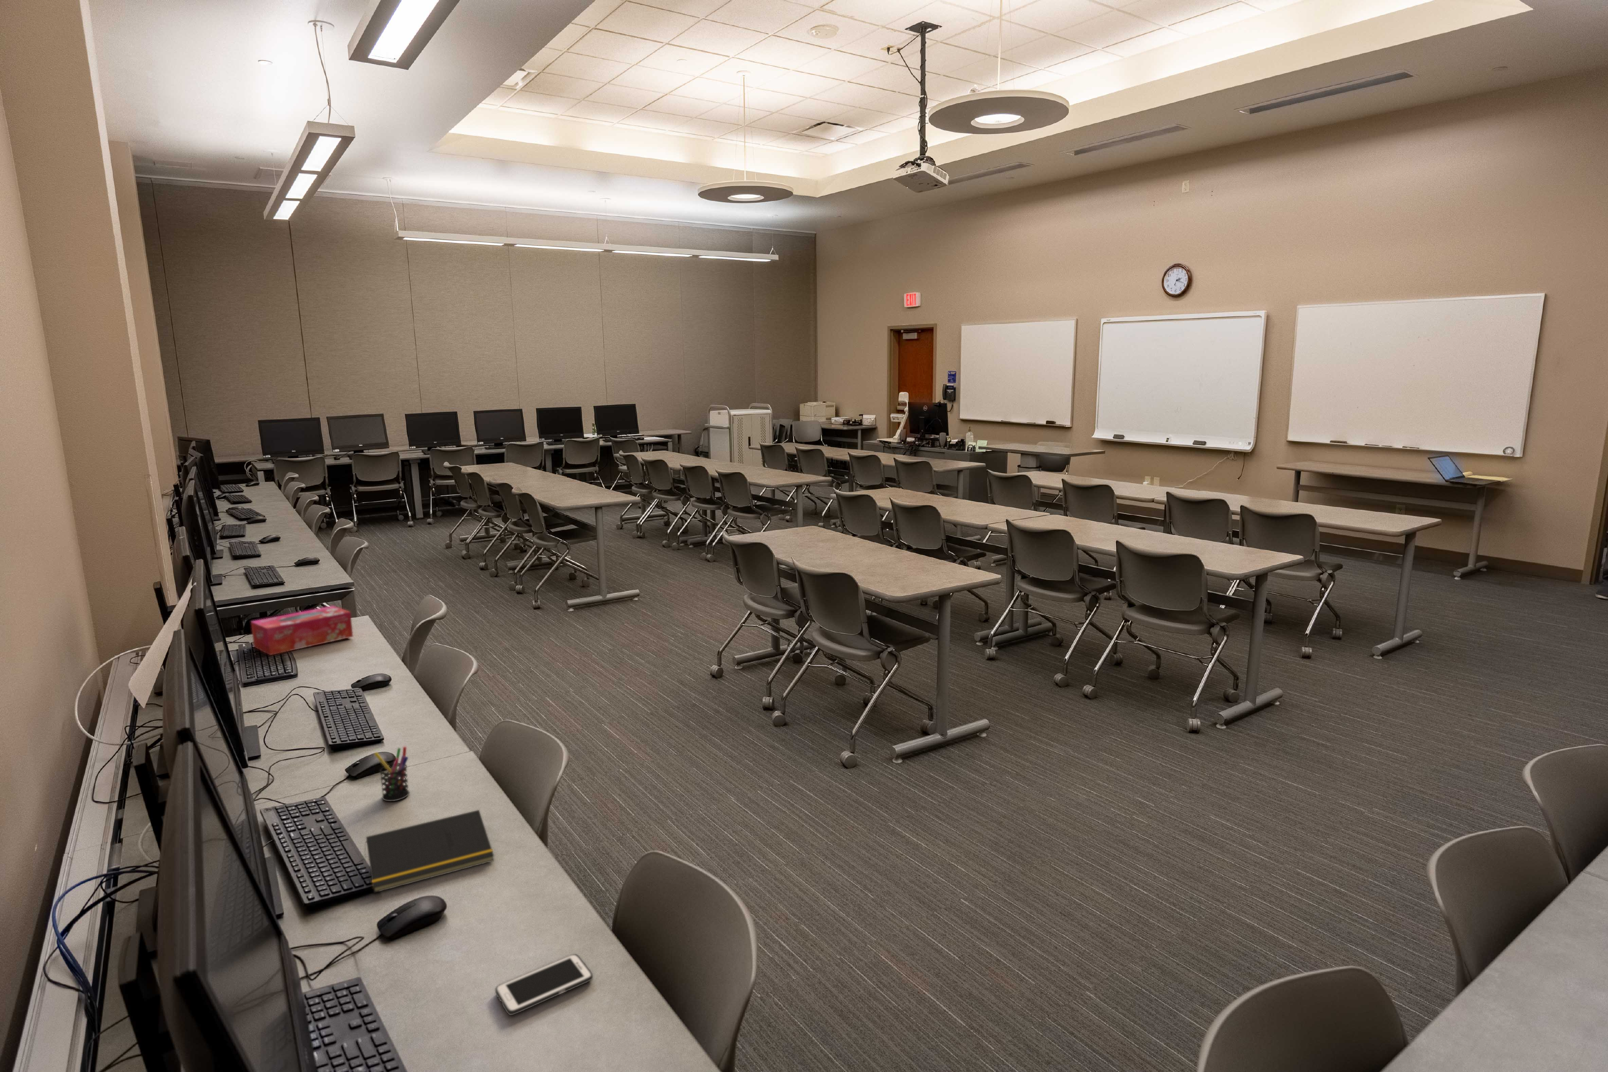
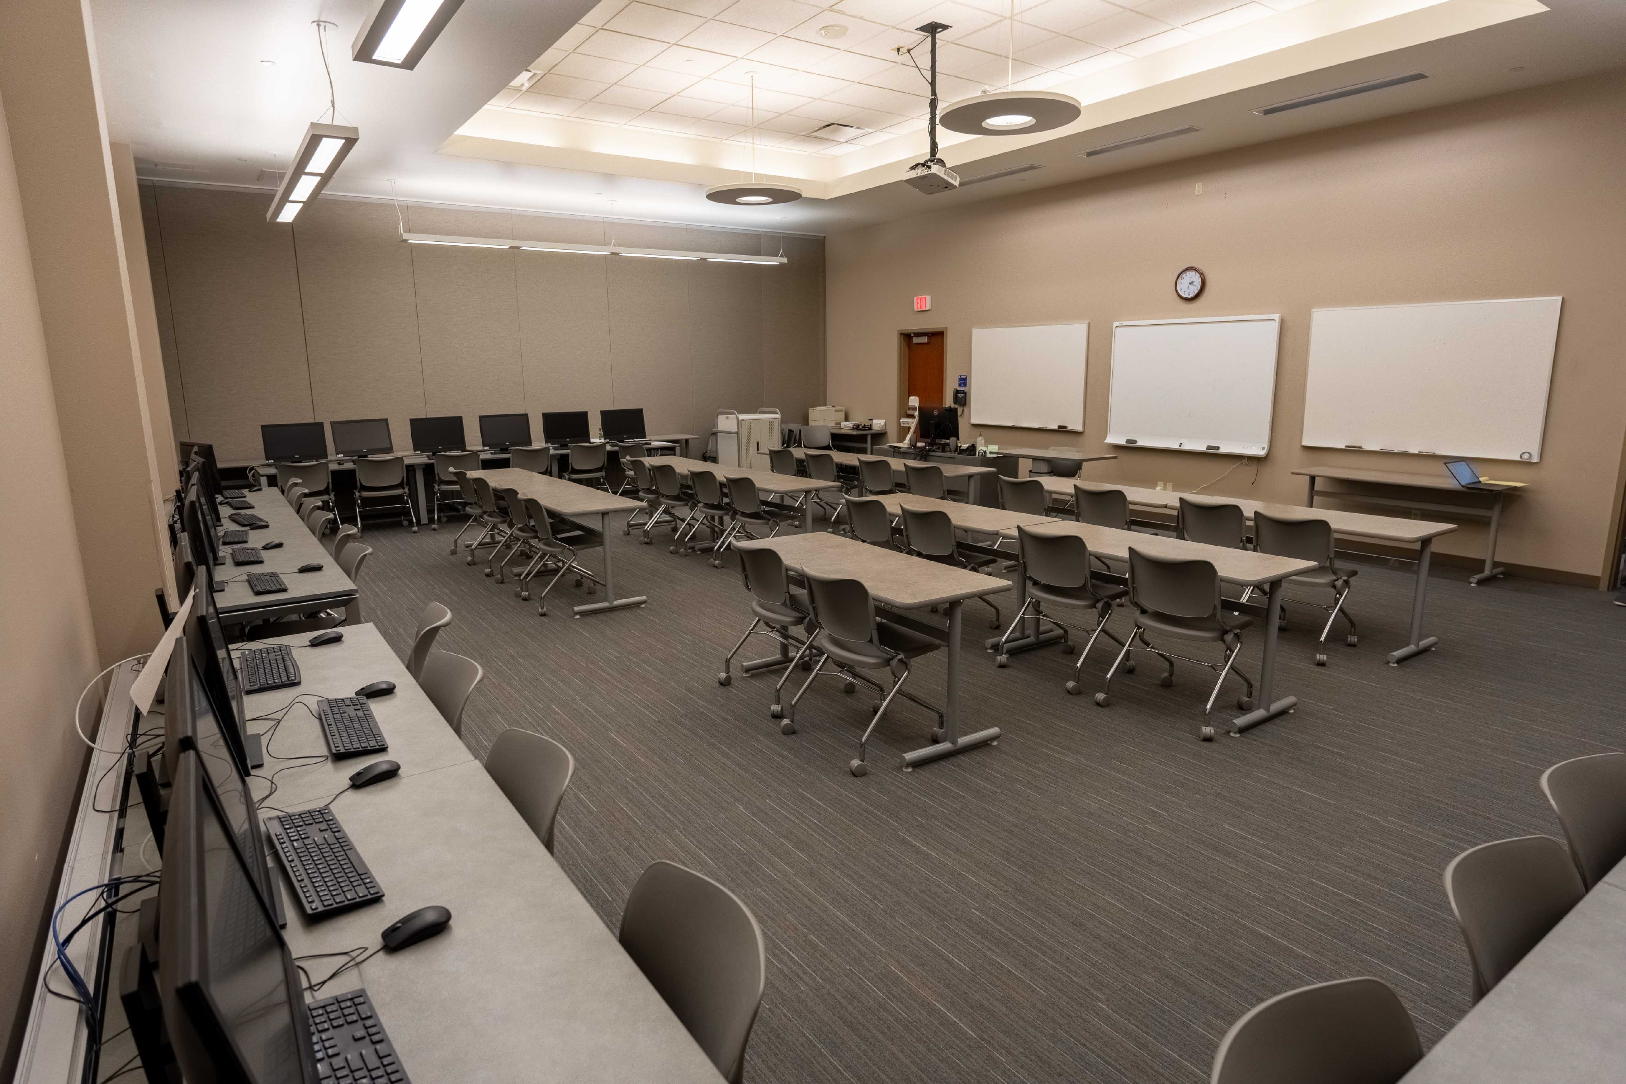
- cell phone (544, 983)
- pen holder (396, 770)
- tissue box (303, 629)
- notepad (430, 848)
